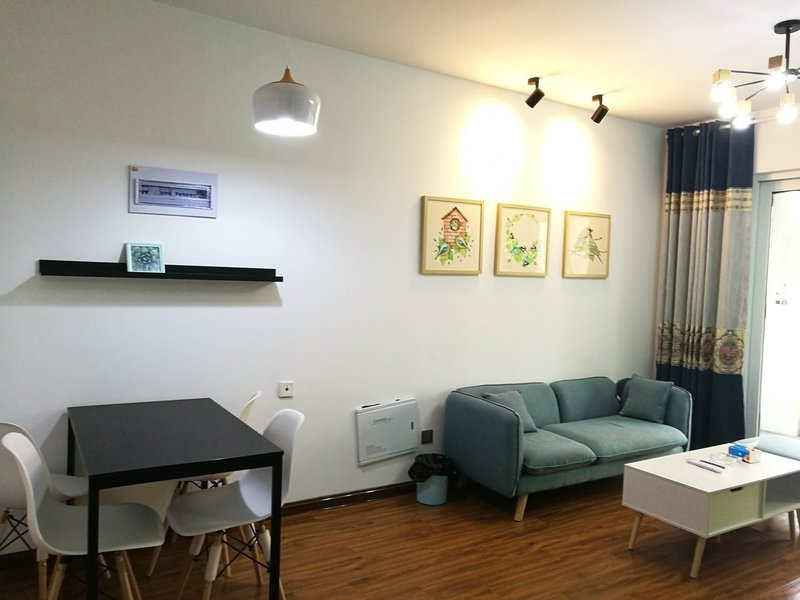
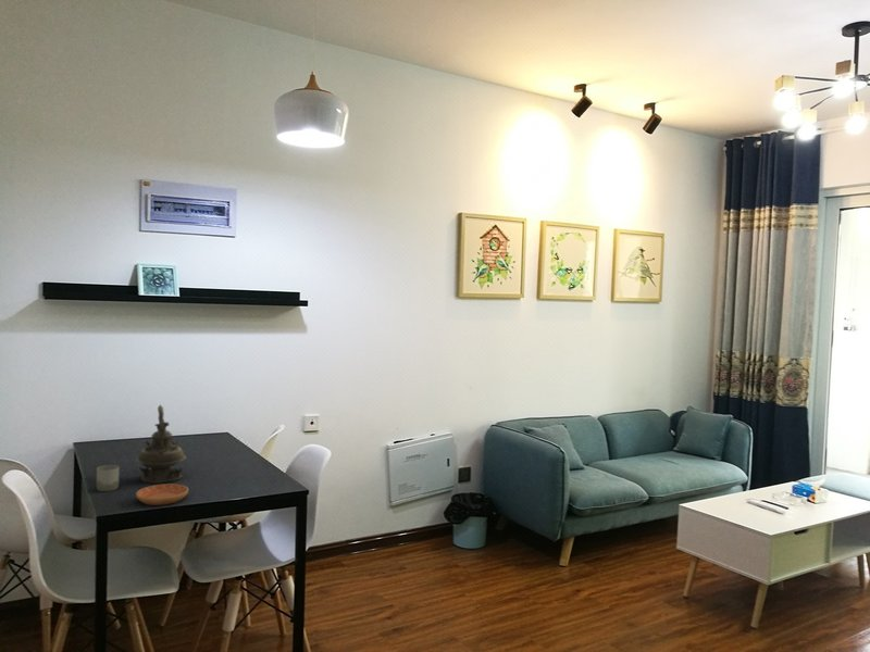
+ saucer (162, 494)
+ cup (107, 476)
+ teapot (160, 439)
